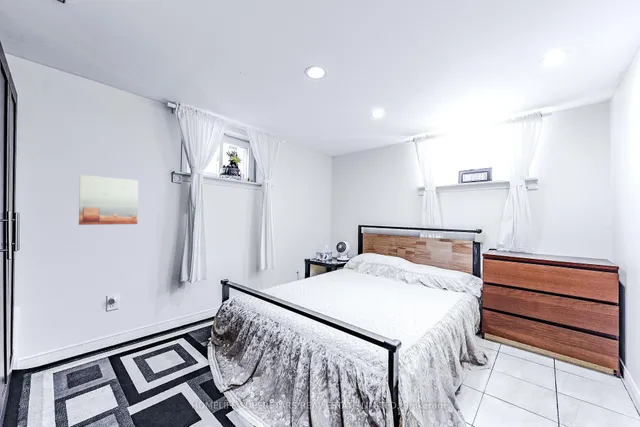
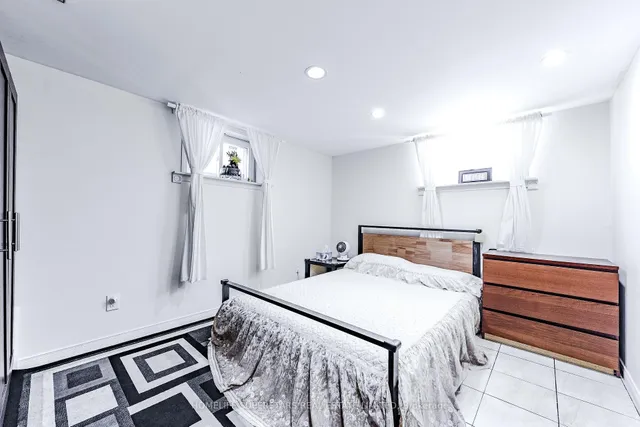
- wall art (110, 201)
